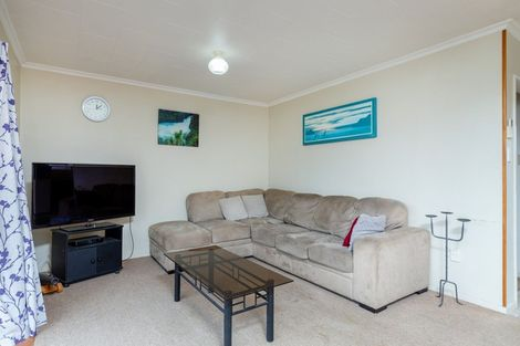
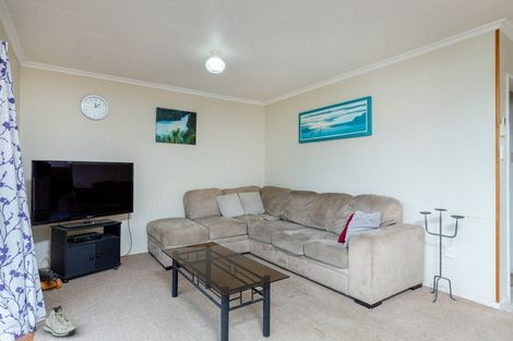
+ sneaker (59, 319)
